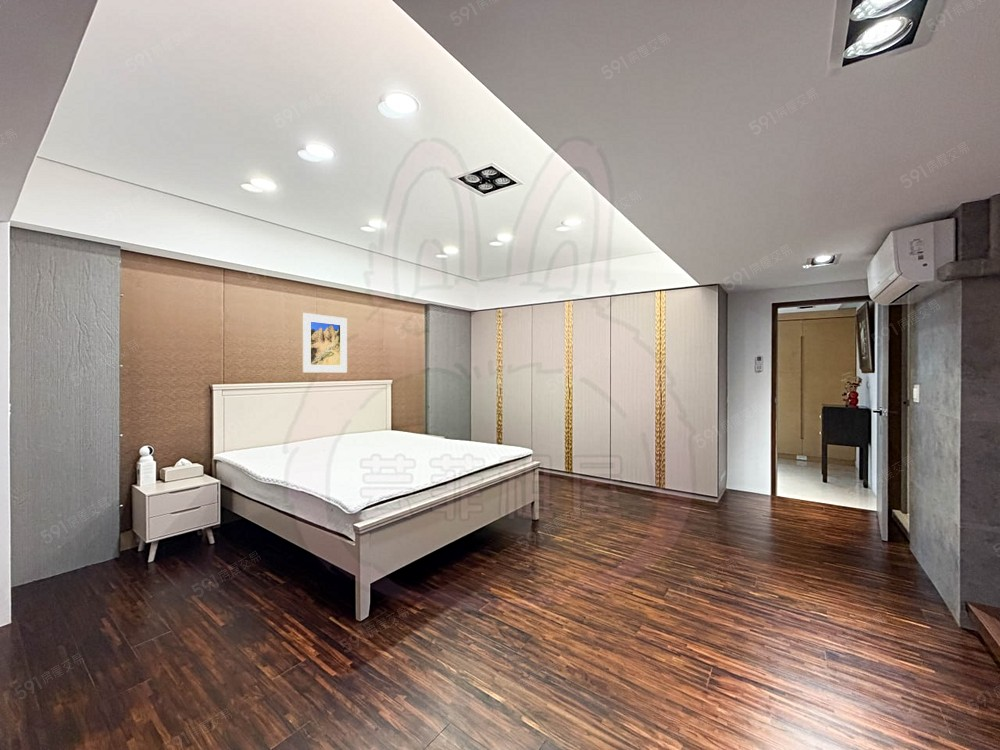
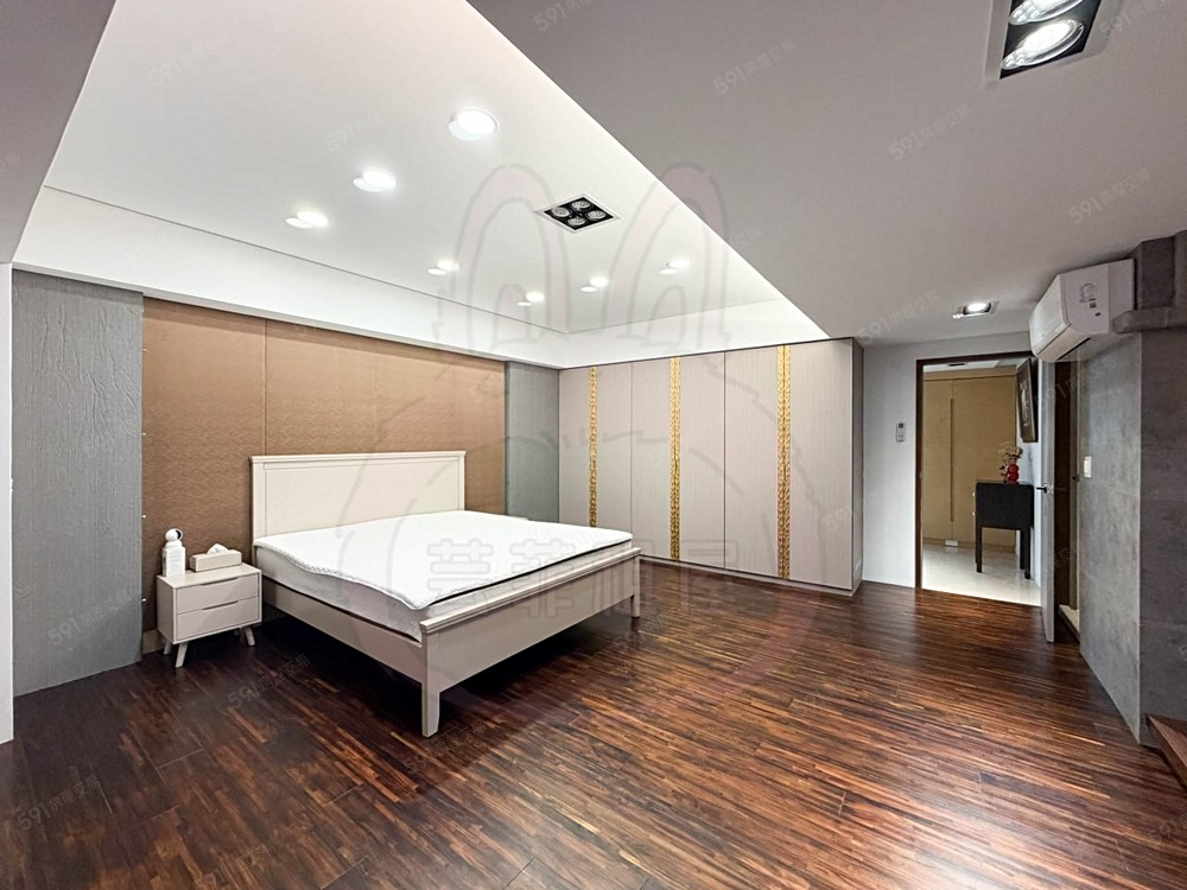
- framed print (325, 344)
